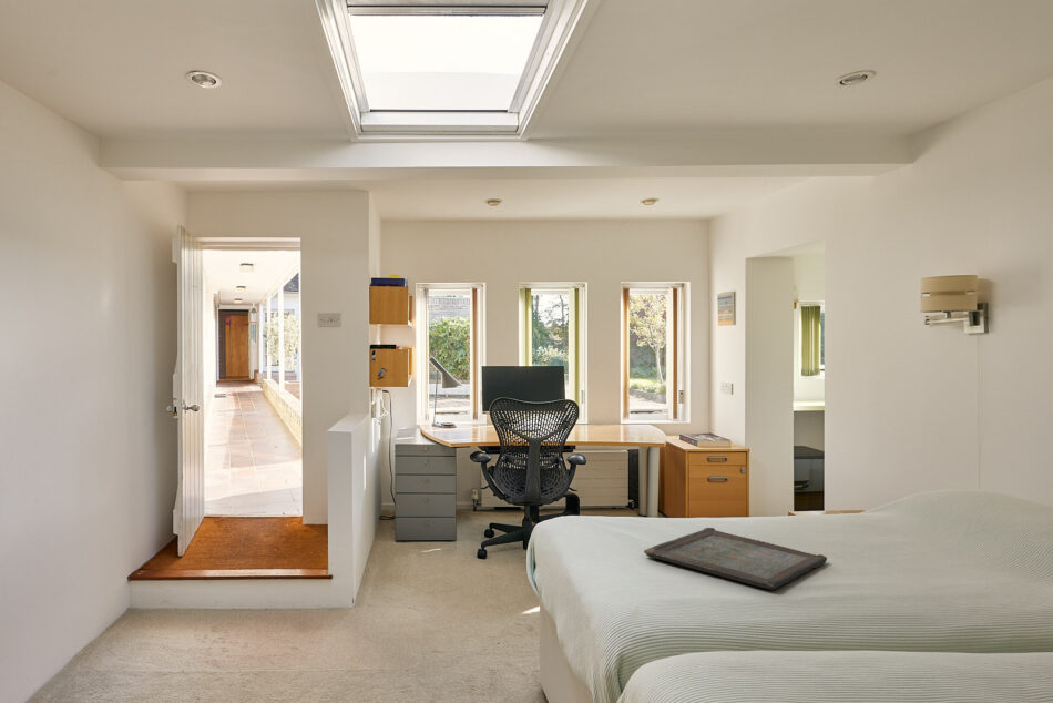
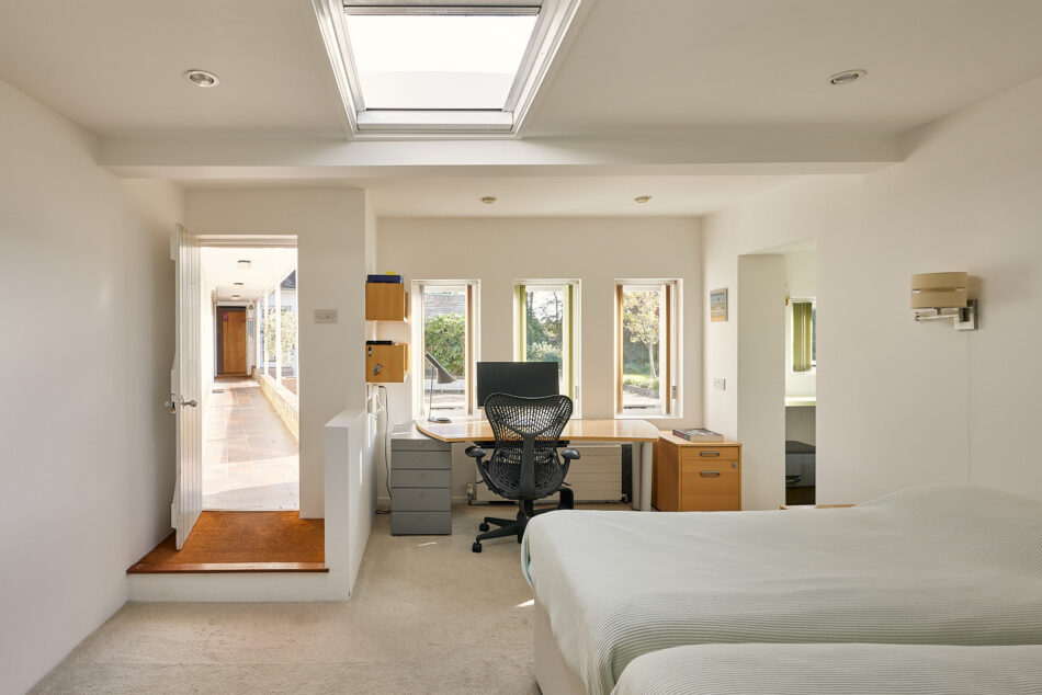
- serving tray (734, 554)
